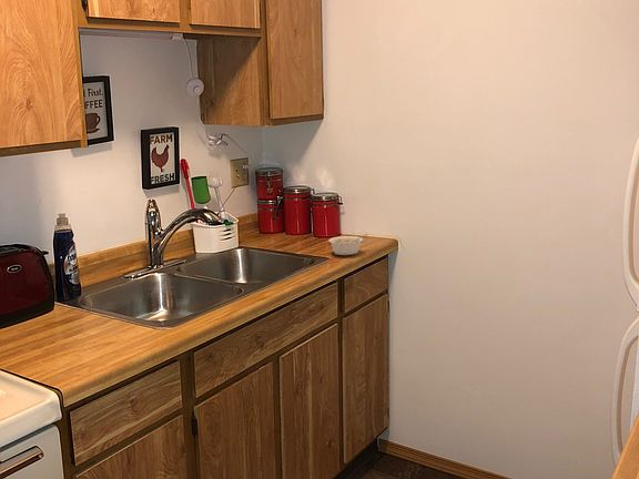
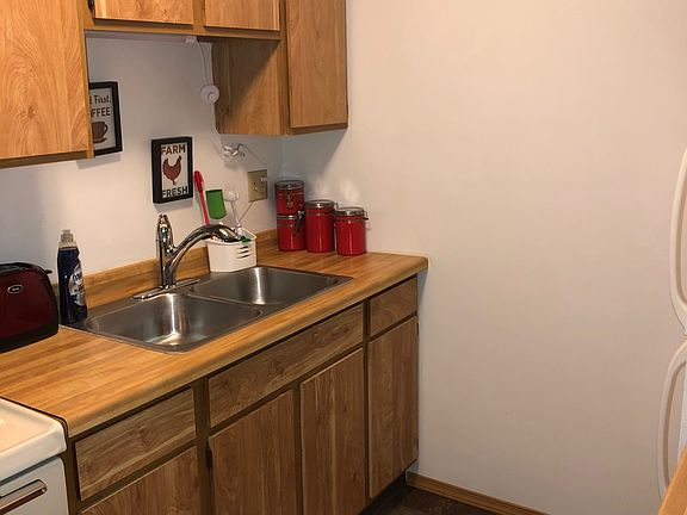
- legume (346, 244)
